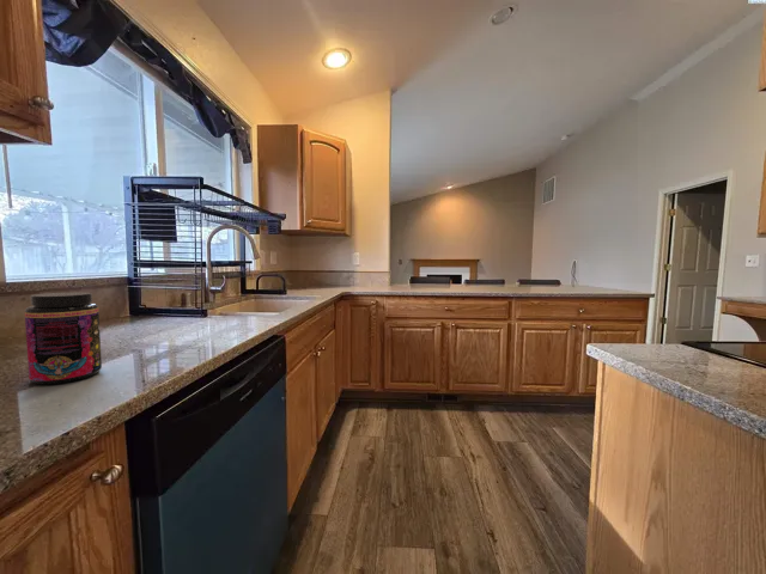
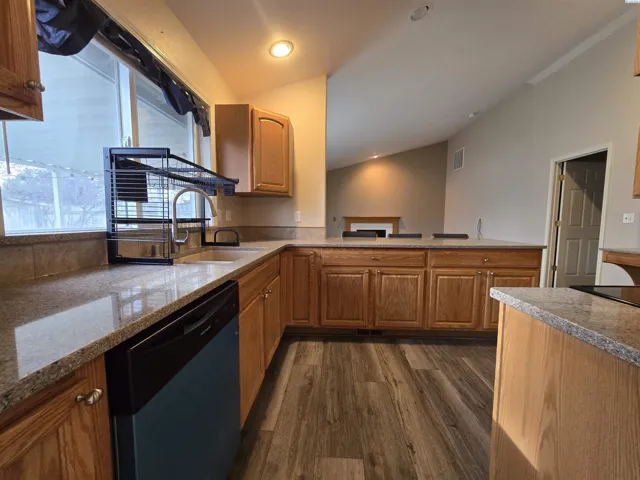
- jar (65, 335)
